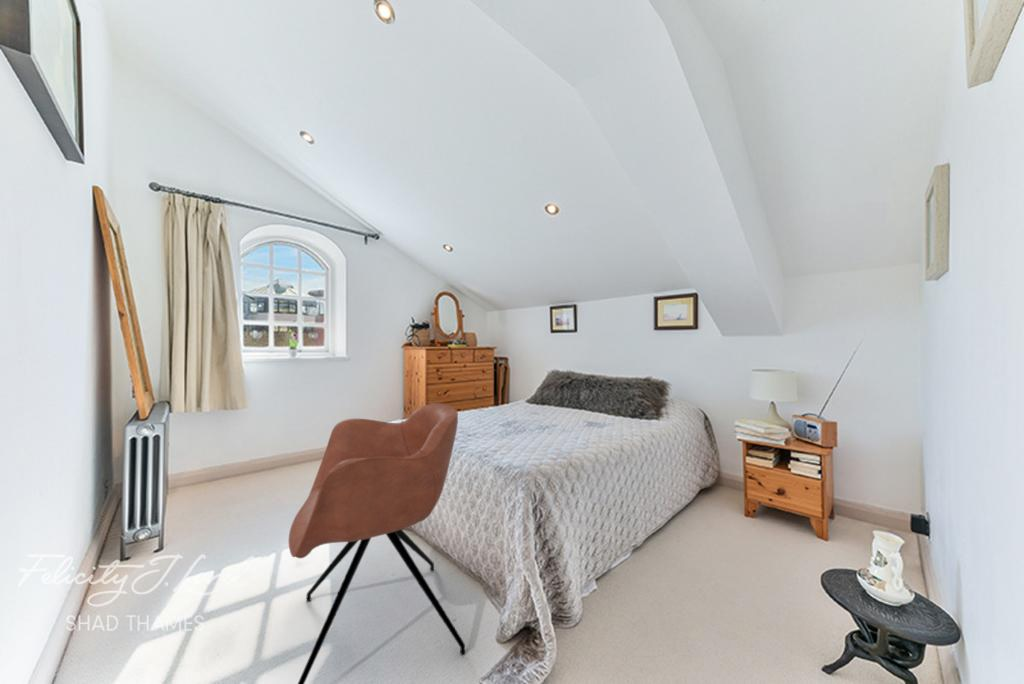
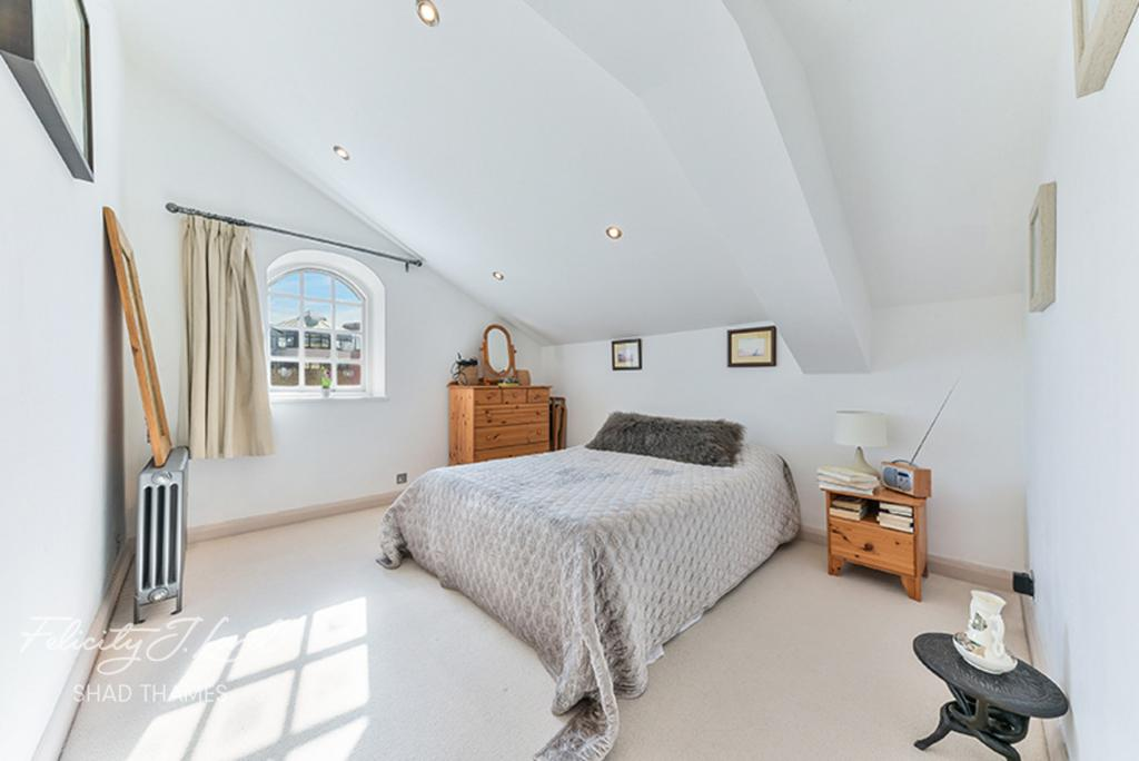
- armchair (378, 519)
